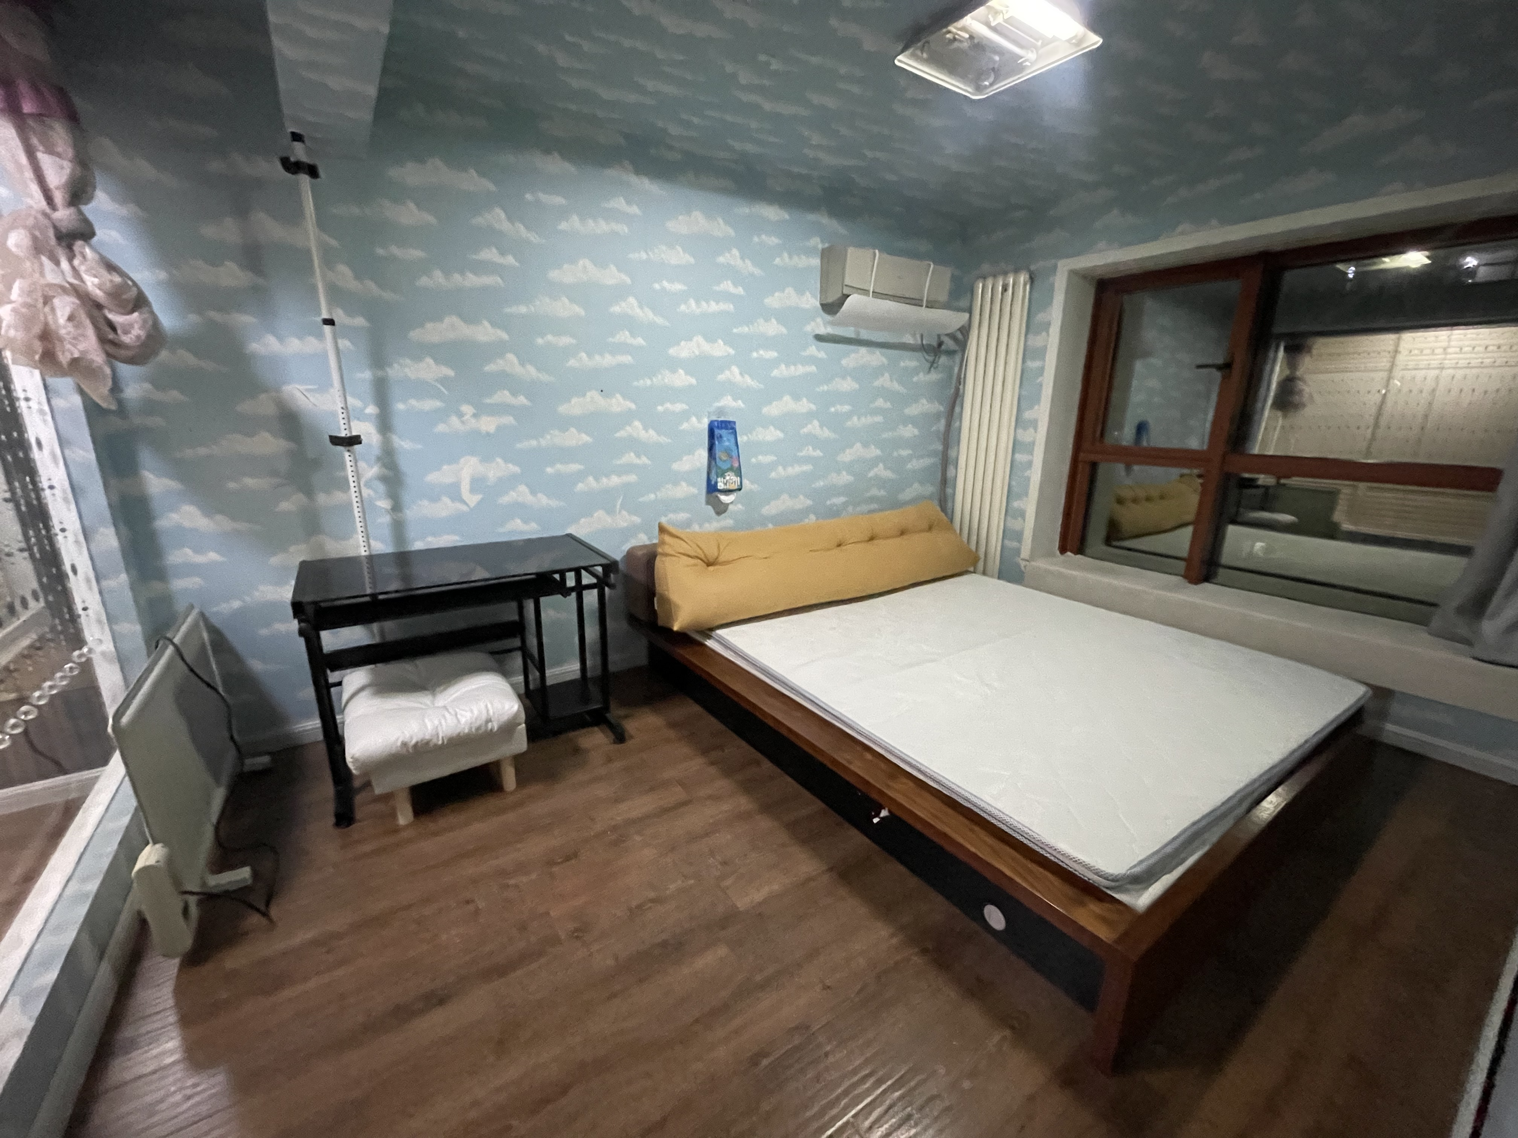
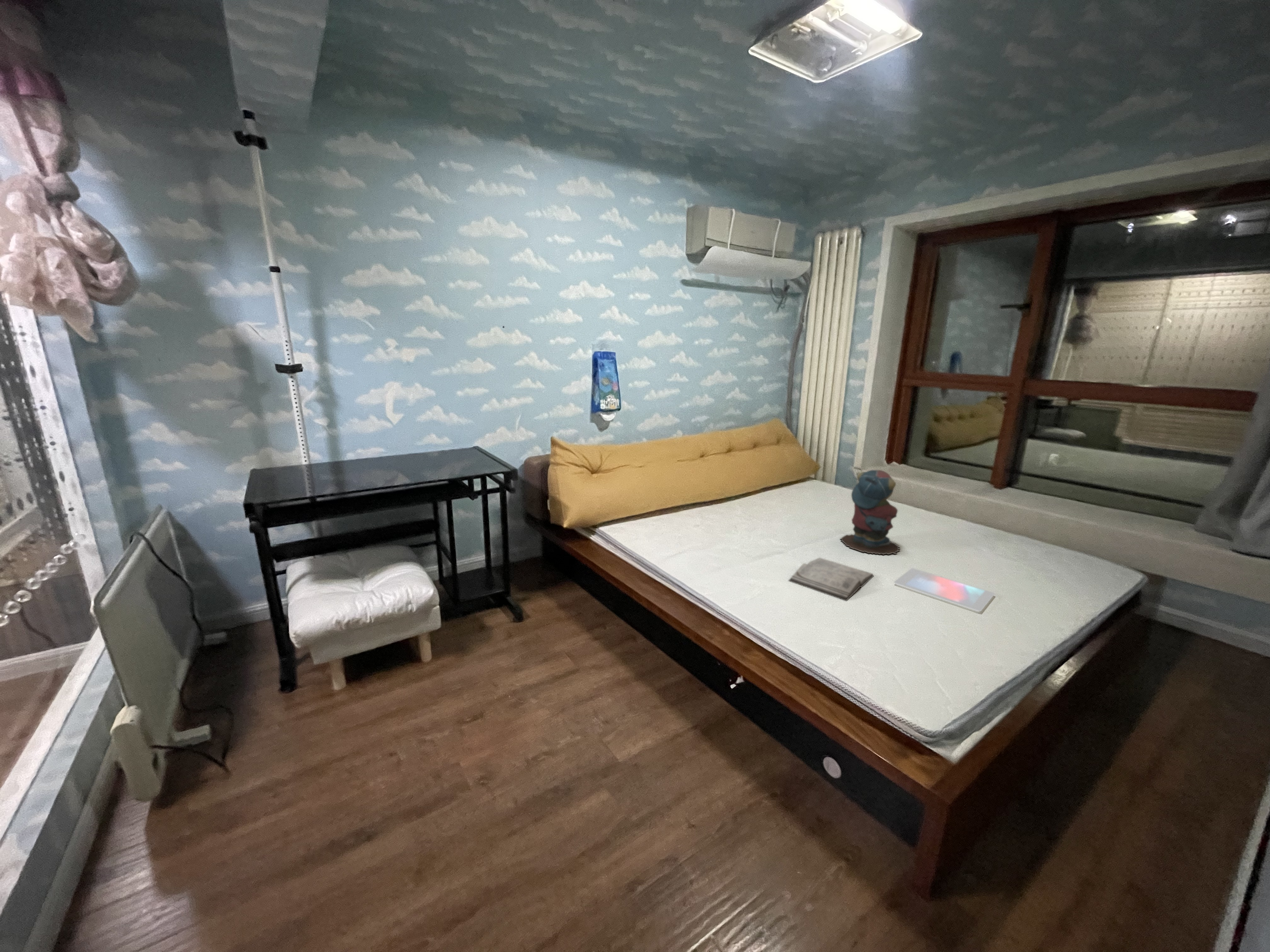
+ tablet (943, 588)
+ diary (832, 574)
+ teddy bear (875, 507)
